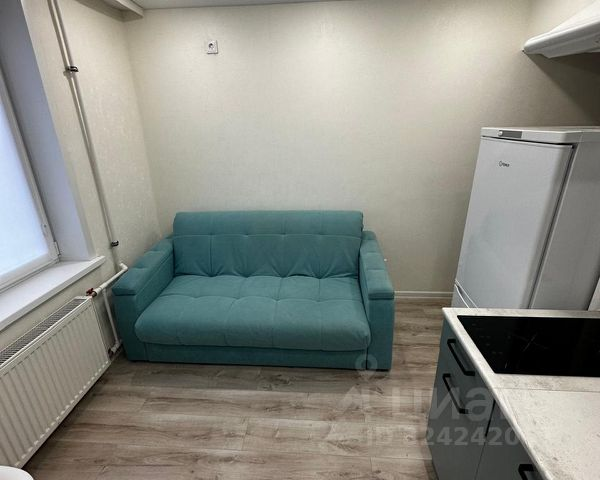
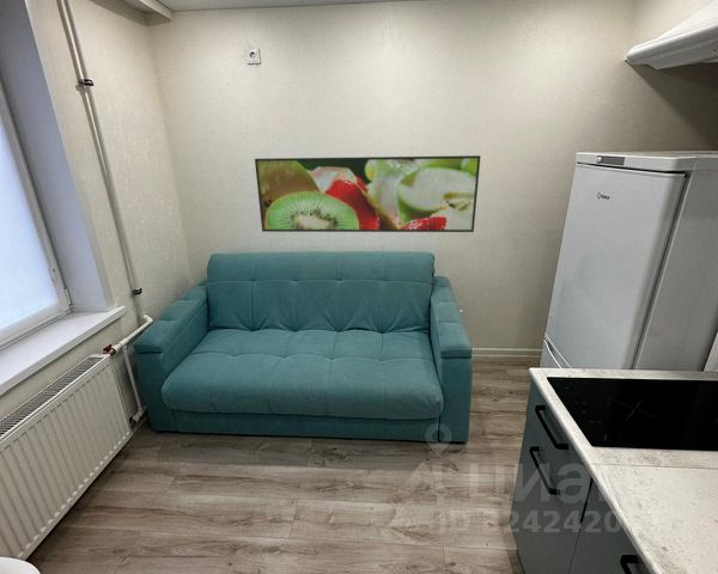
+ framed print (365, 195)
